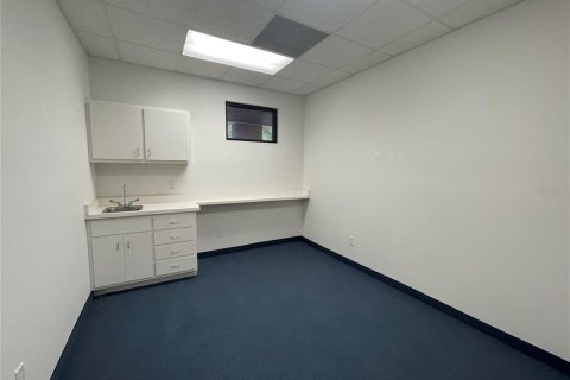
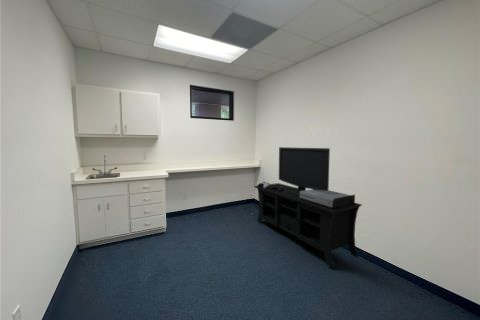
+ media console (298, 193)
